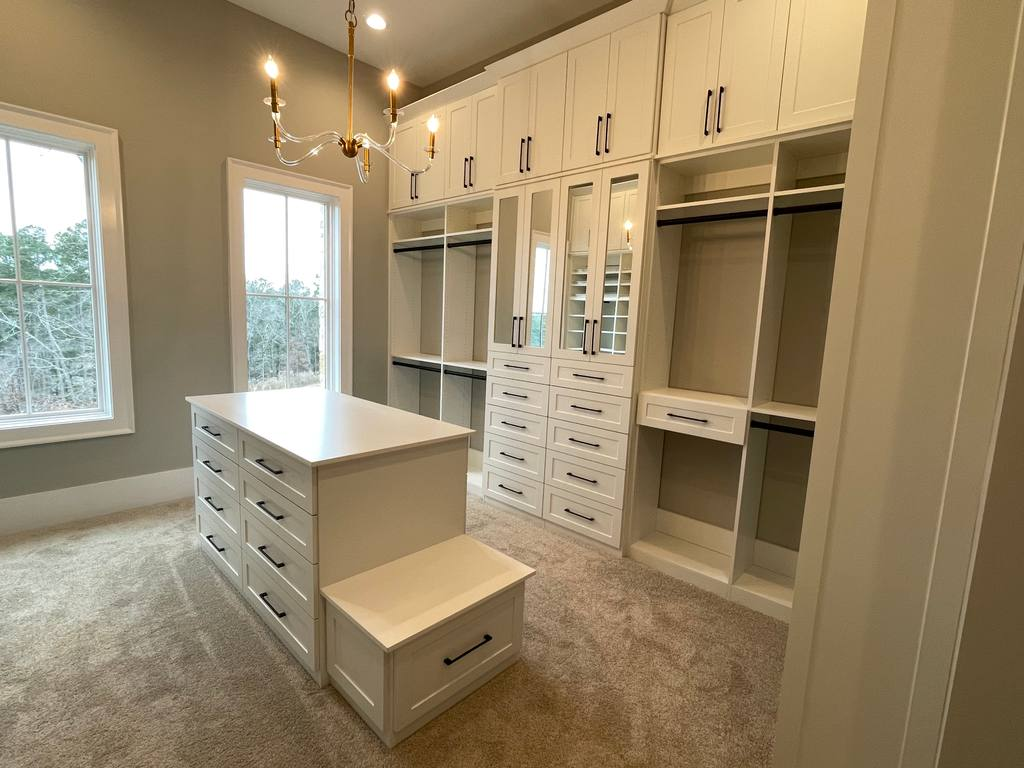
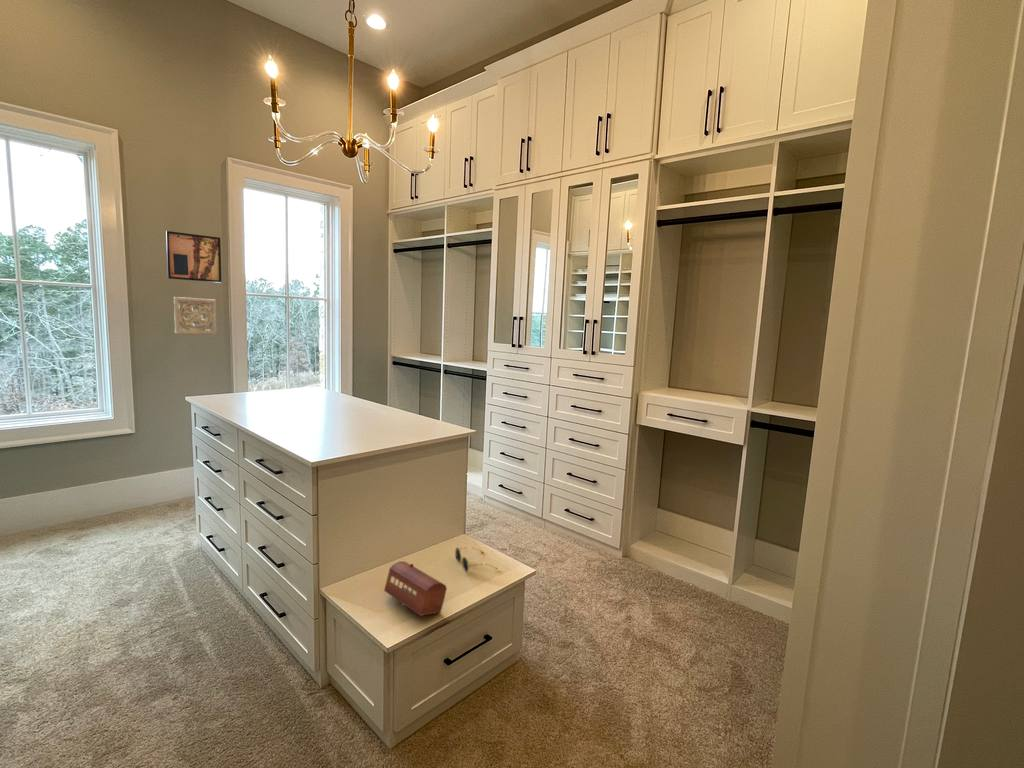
+ wooden box (414, 588)
+ wall art (194, 257)
+ sunglasses (480, 551)
+ wall ornament (195, 315)
